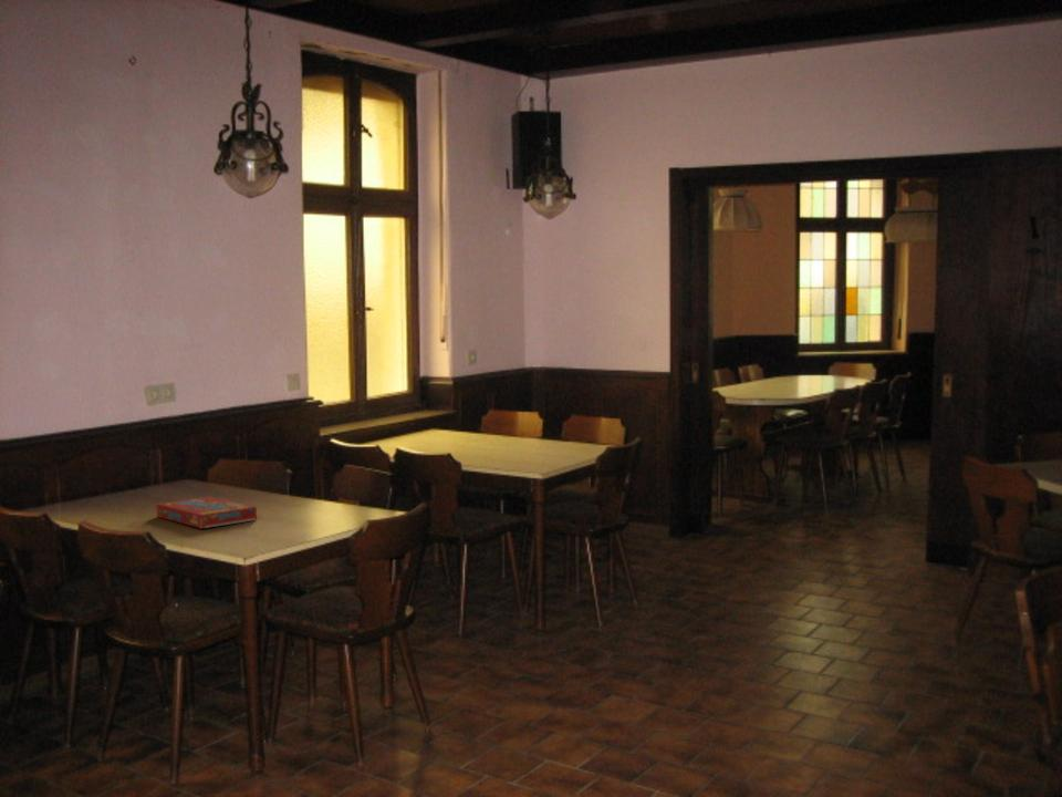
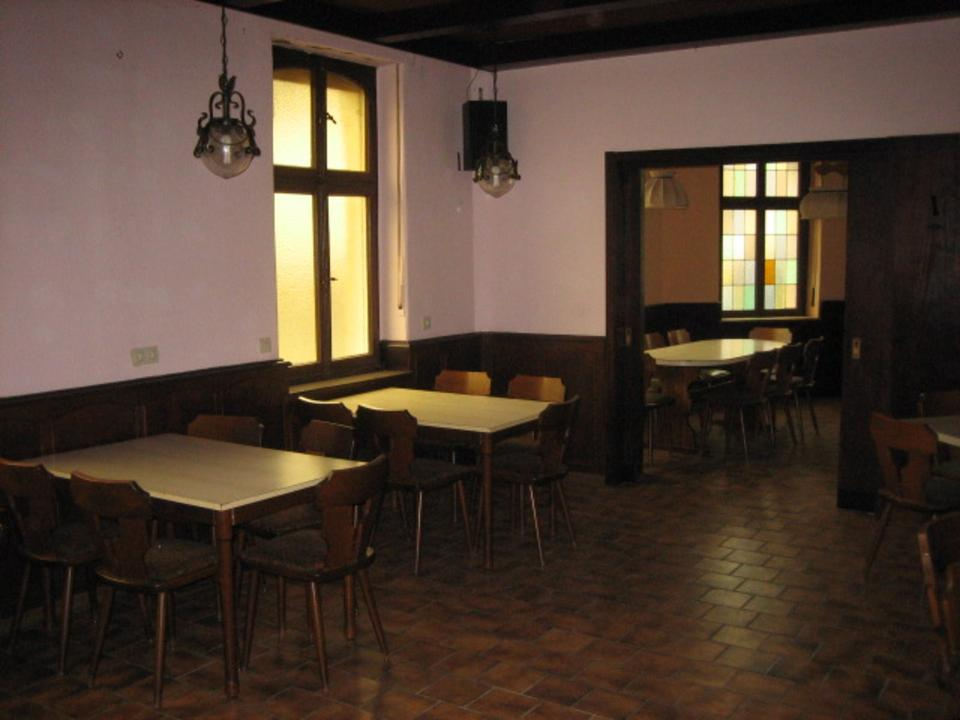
- snack box (206, 511)
